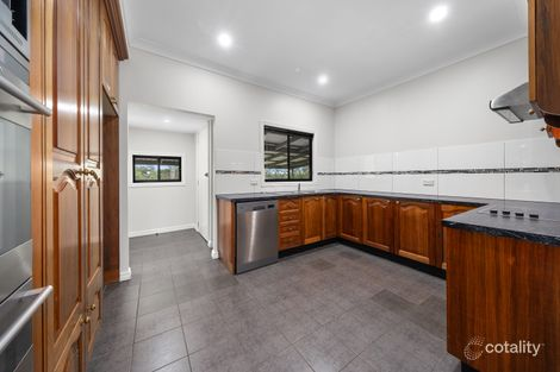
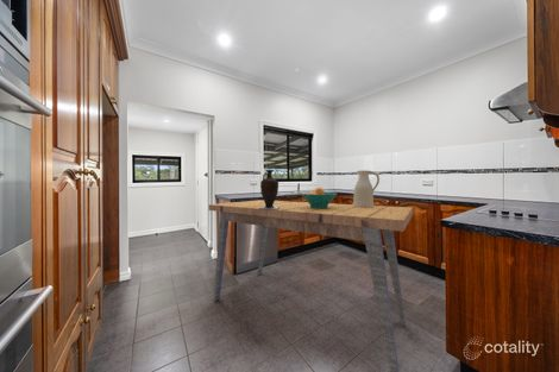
+ dining table (304, 232)
+ vase (269, 189)
+ fruit bowl (319, 196)
+ ceramic pitcher (365, 188)
